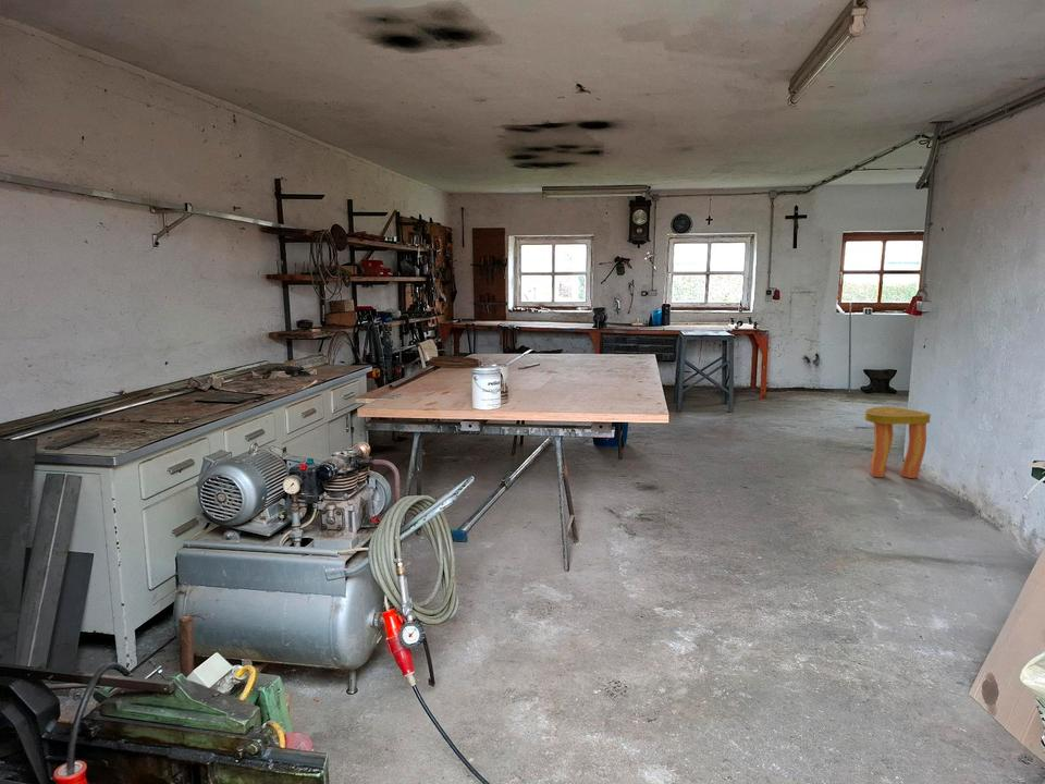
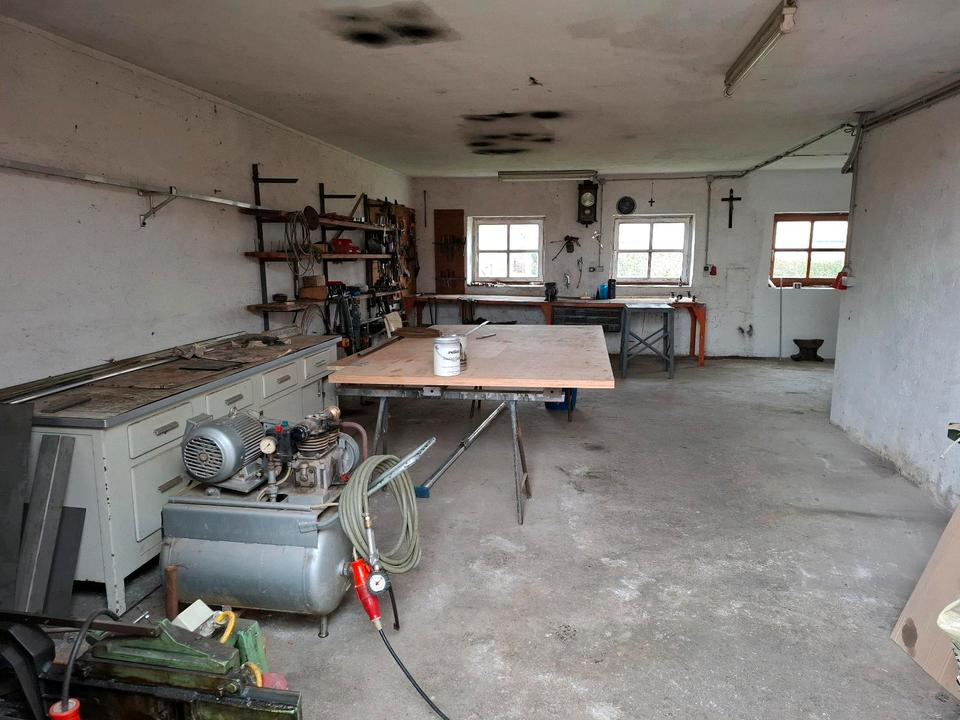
- stool (890, 441)
